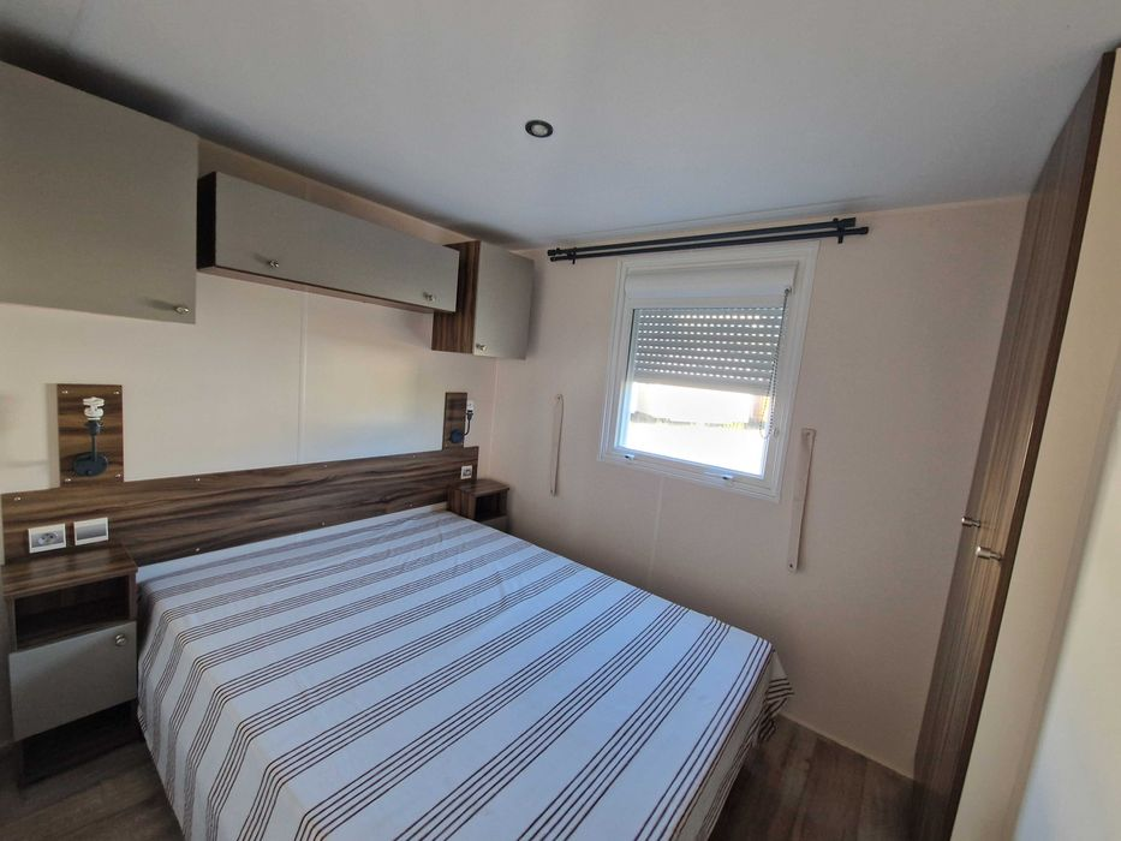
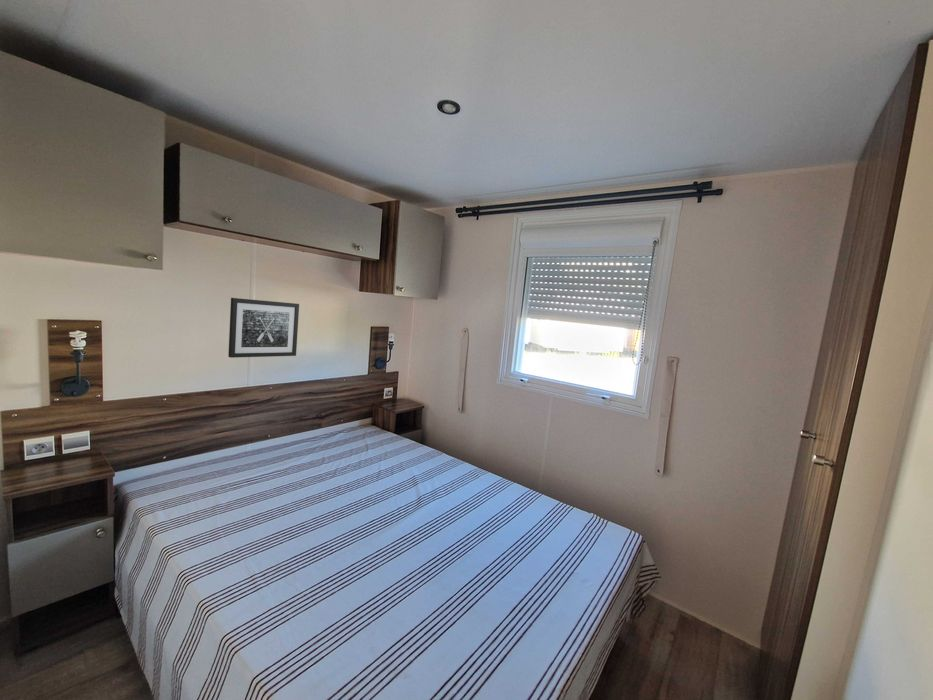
+ wall art (265, 328)
